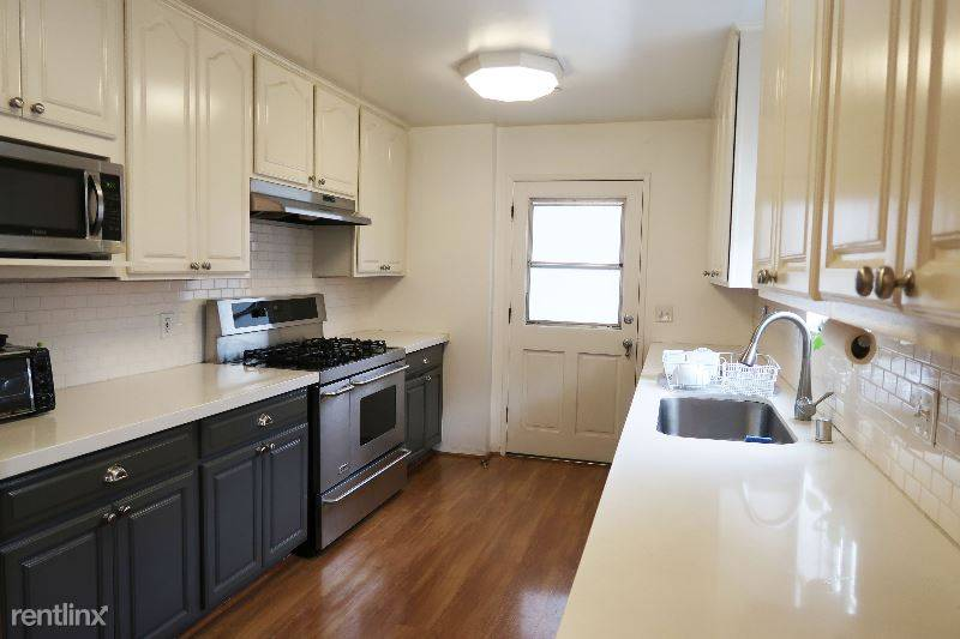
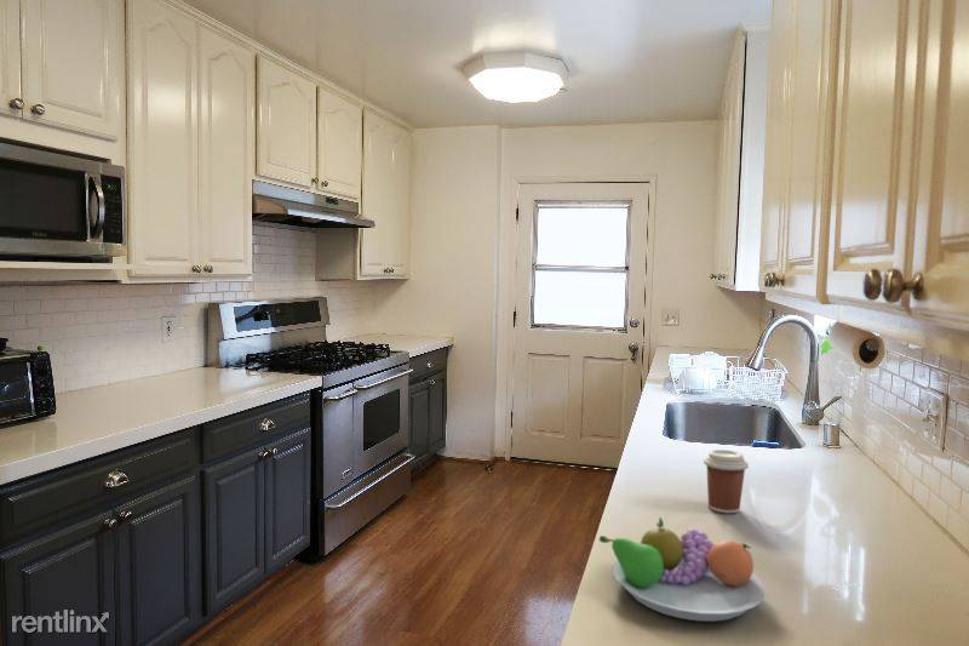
+ coffee cup (724, 480)
+ fruit bowl (681, 561)
